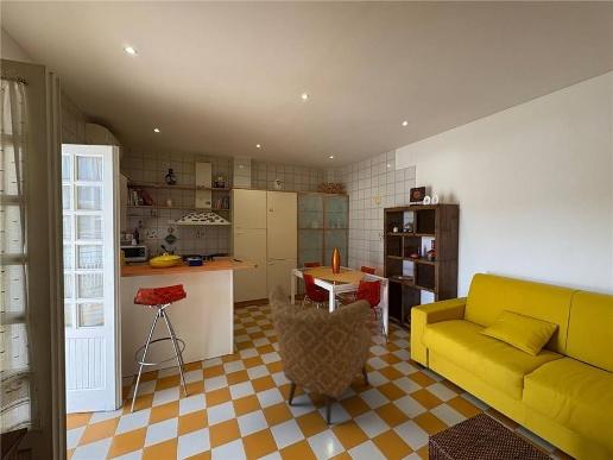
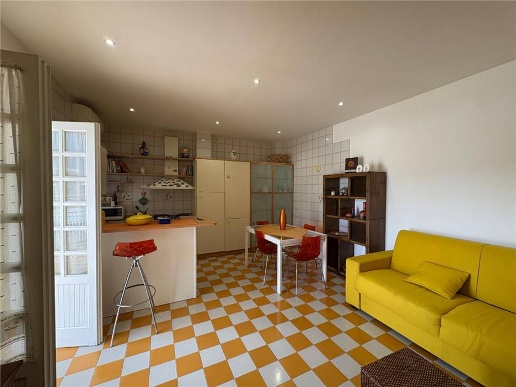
- armchair (323, 342)
